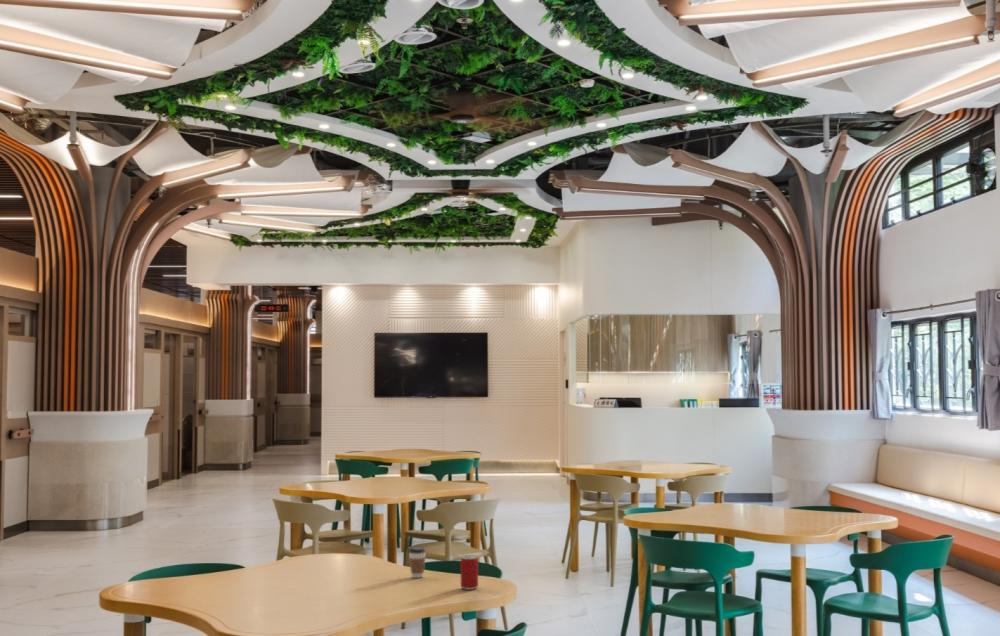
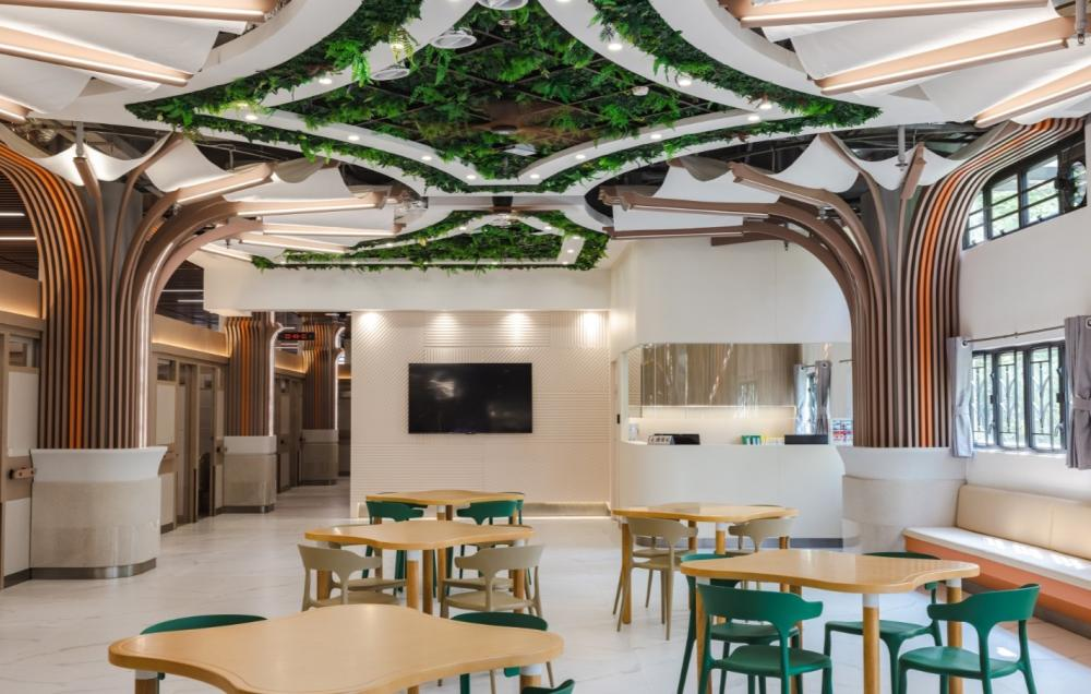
- beer can (469, 572)
- coffee cup (417, 562)
